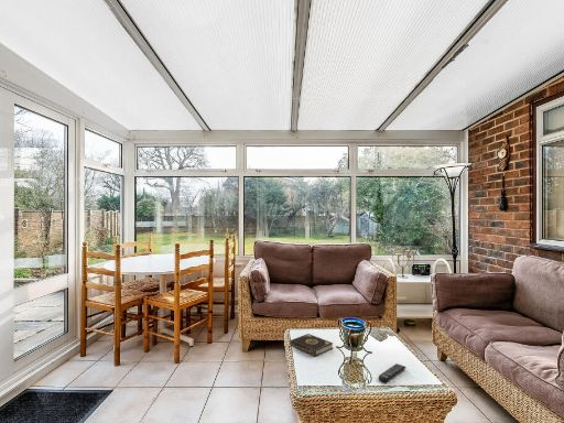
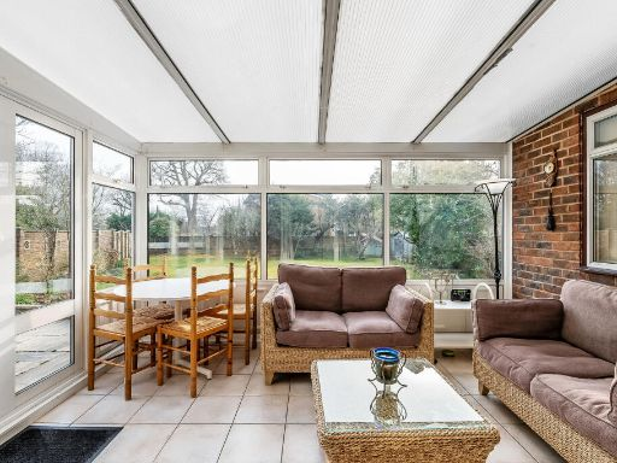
- remote control (392, 372)
- book (311, 344)
